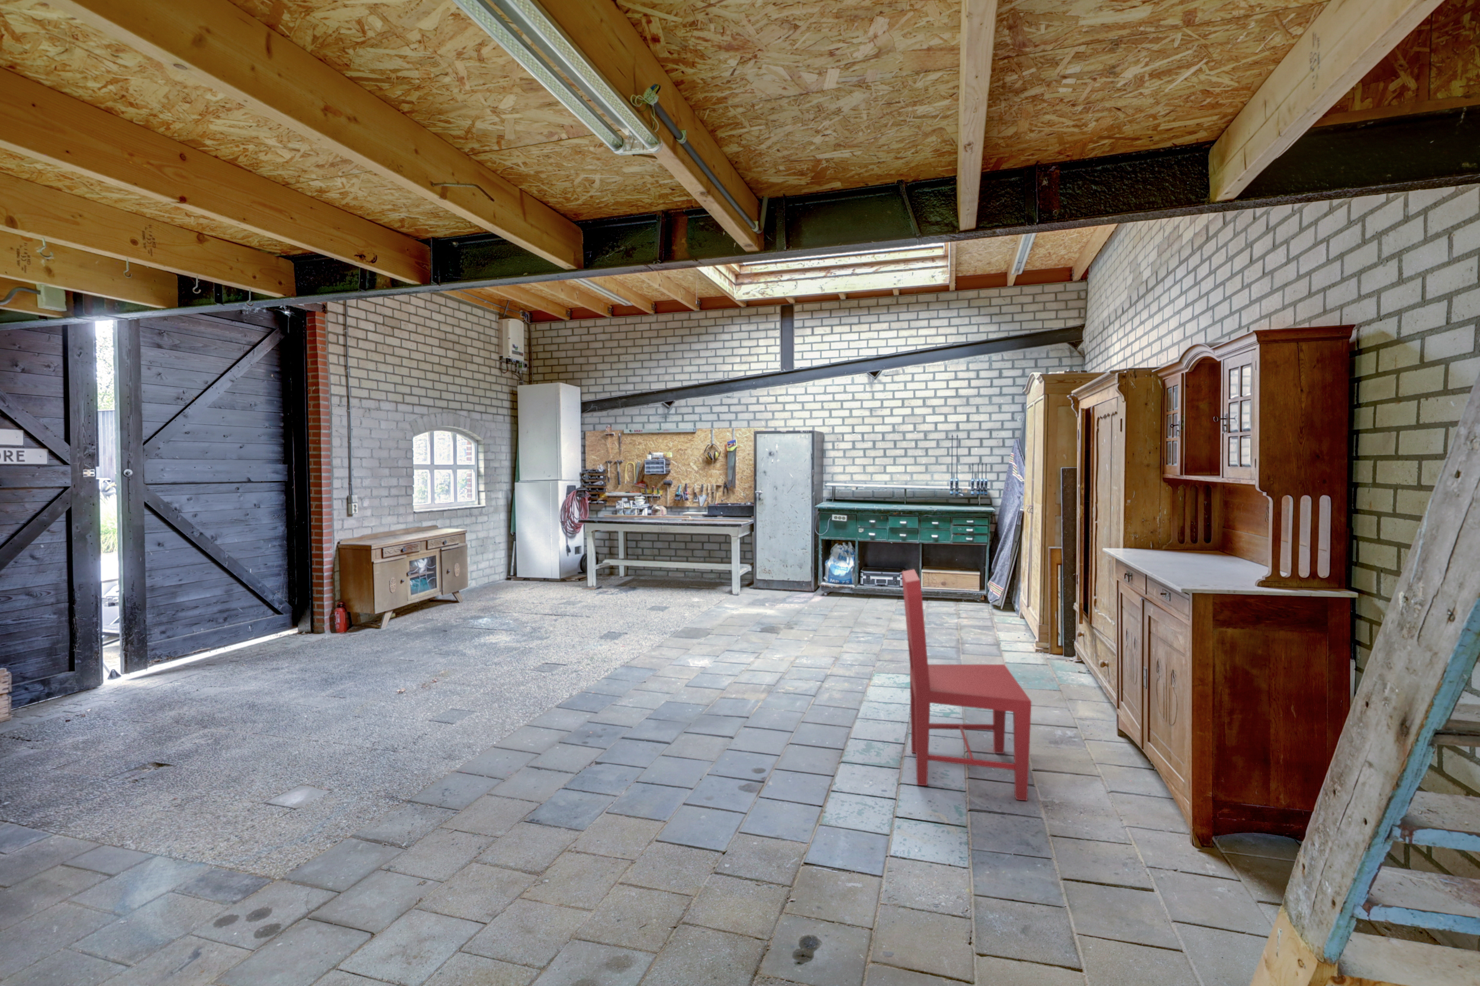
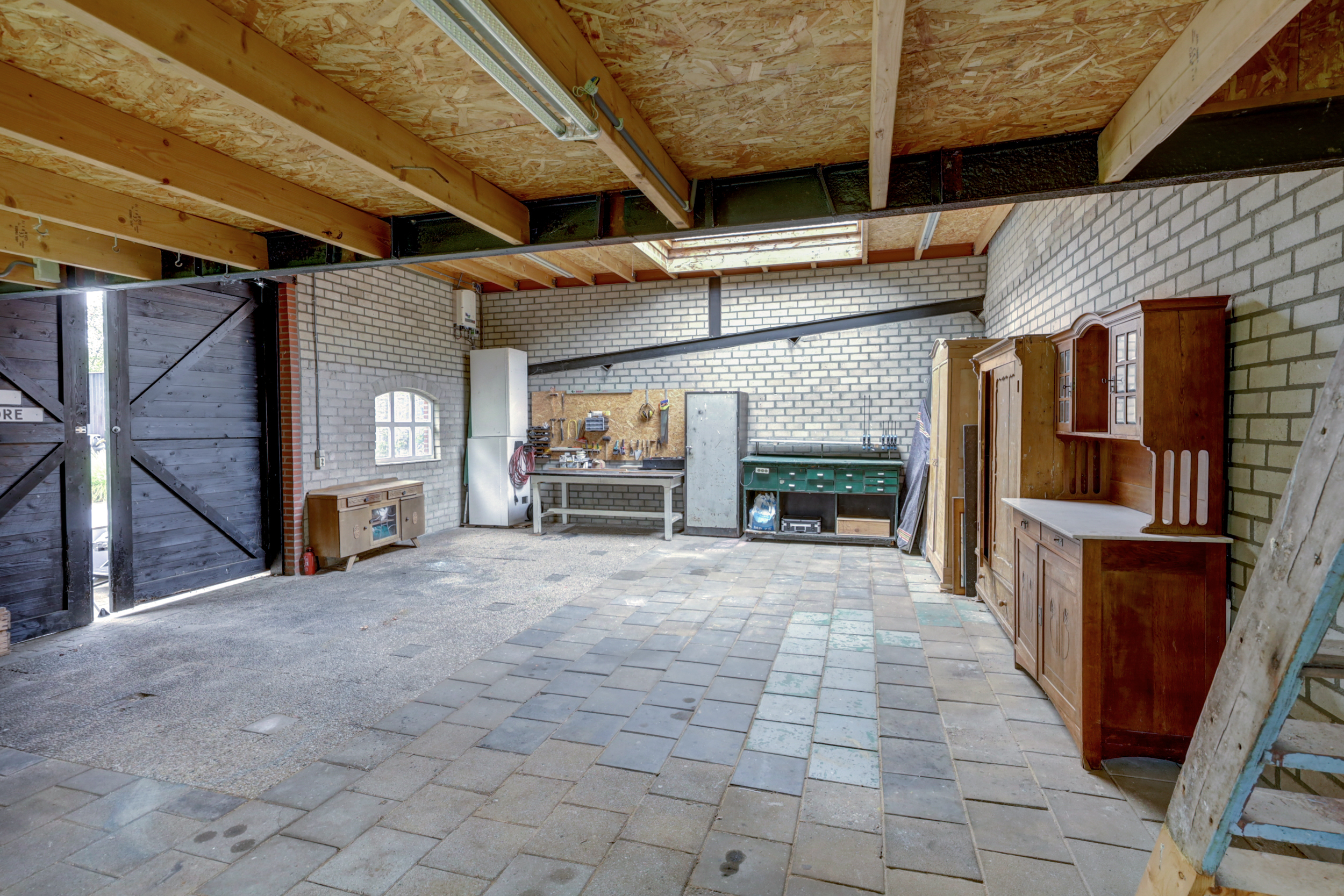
- dining chair (959, 672)
